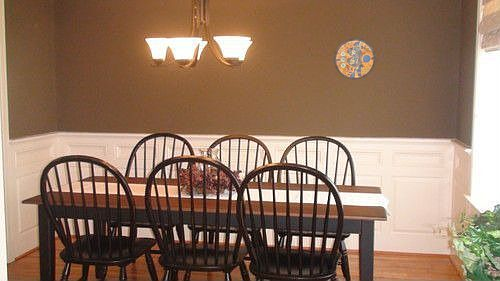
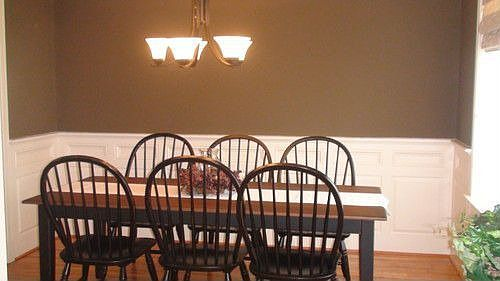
- manhole cover (354, 59)
